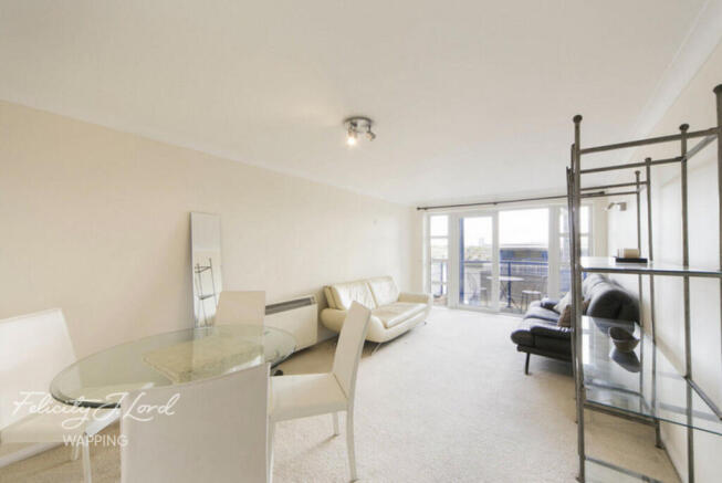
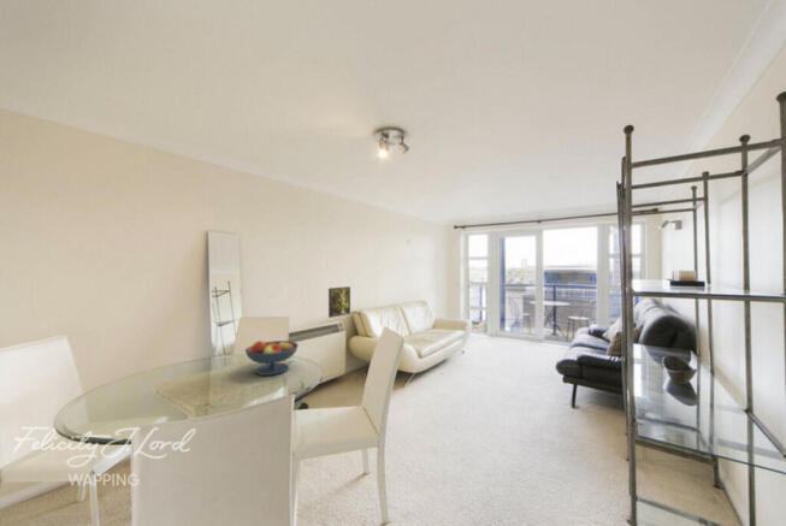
+ fruit bowl (272, 354)
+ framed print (339, 301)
